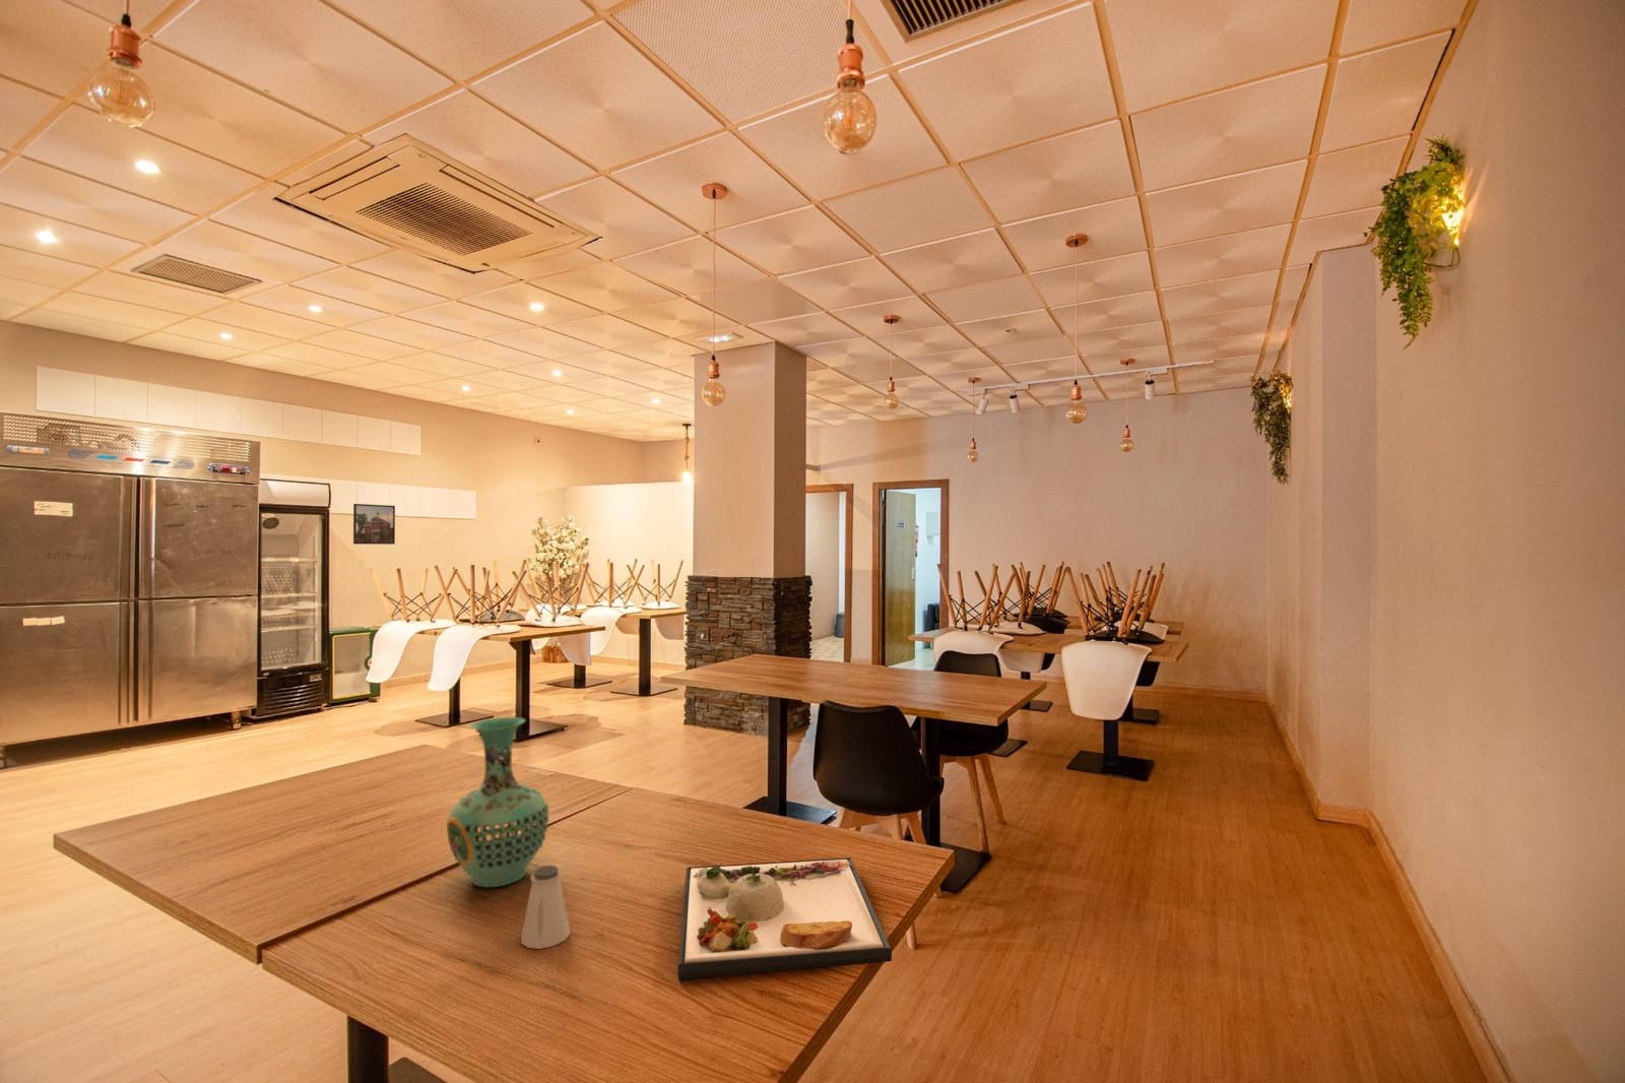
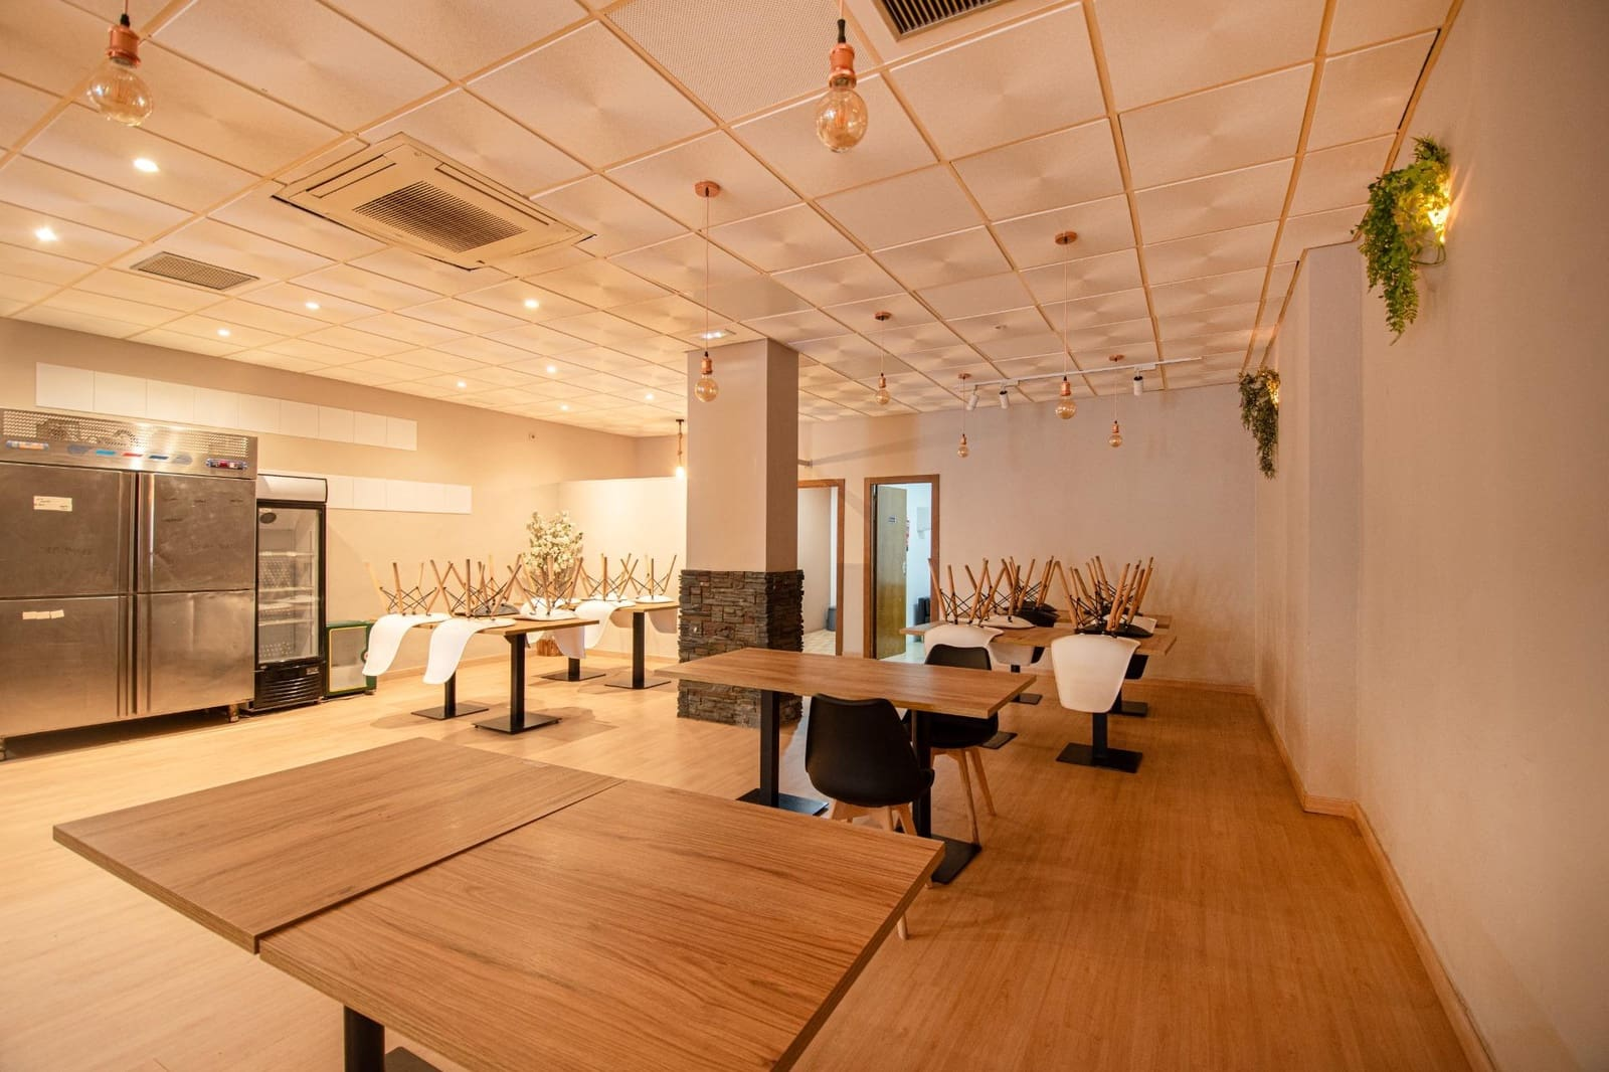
- saltshaker (545, 902)
- dinner plate (777, 894)
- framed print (373, 525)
- vase (499, 799)
